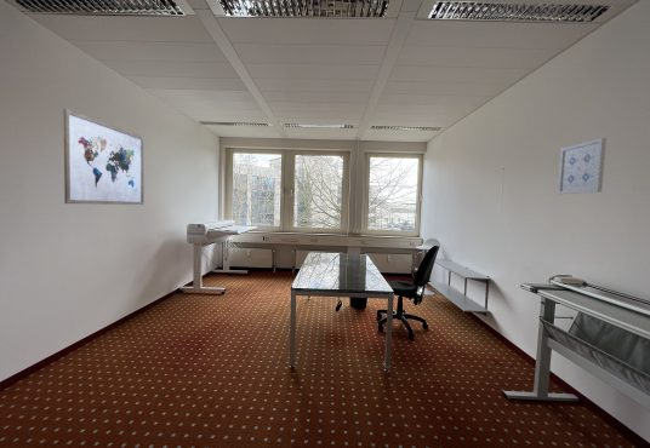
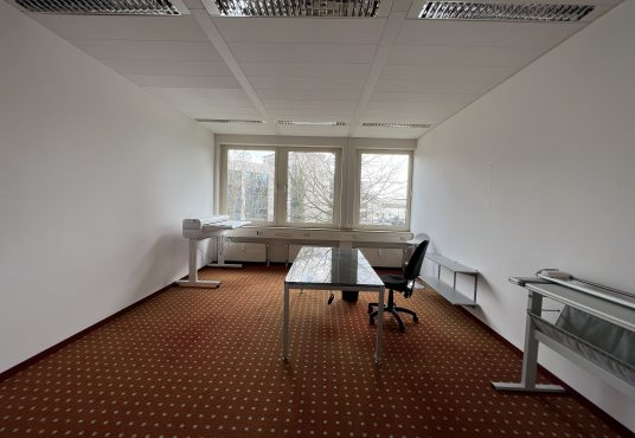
- wall art (580, 168)
- wall art (110, 165)
